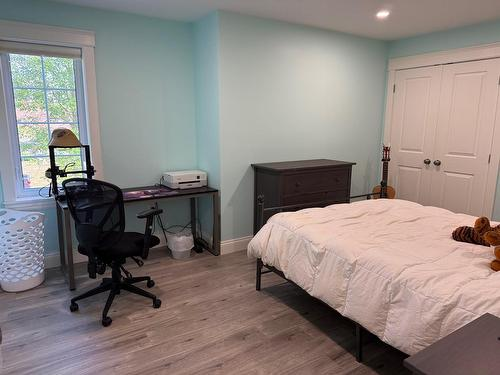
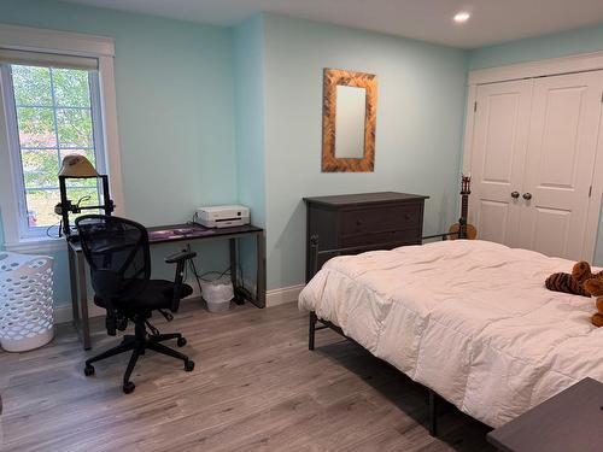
+ home mirror (350, 123)
